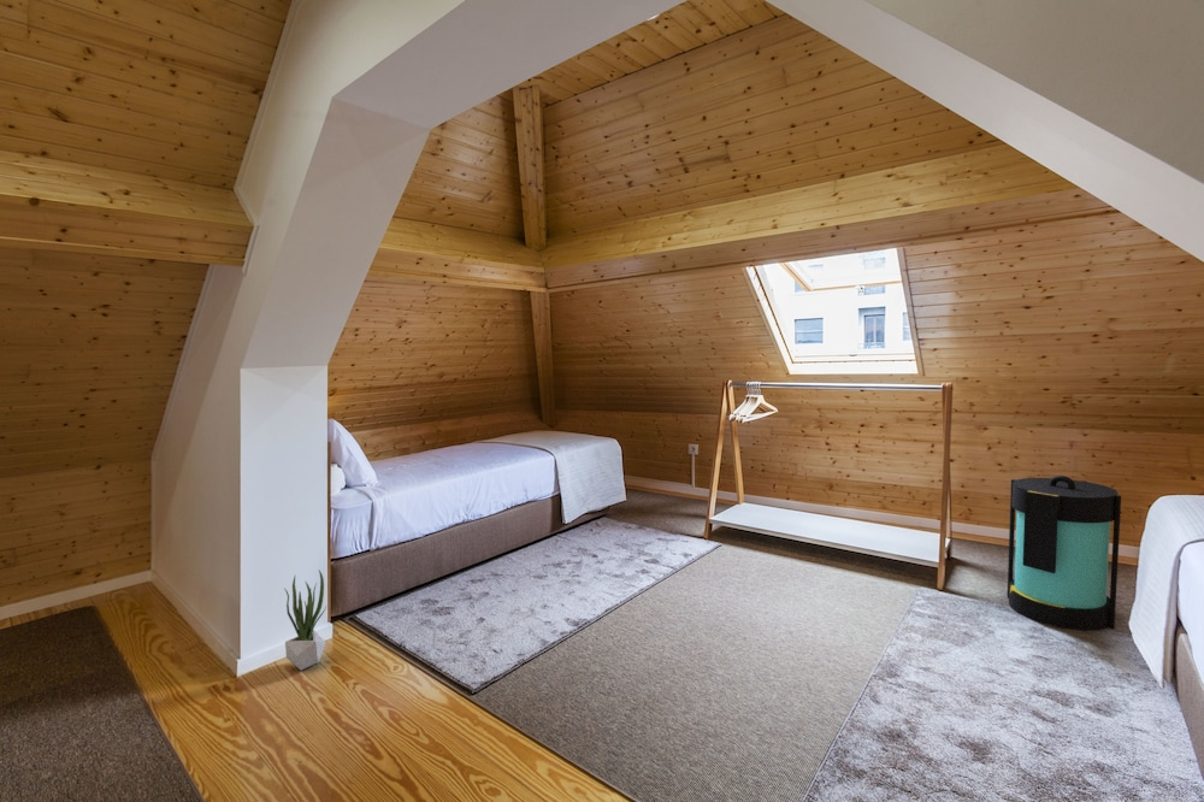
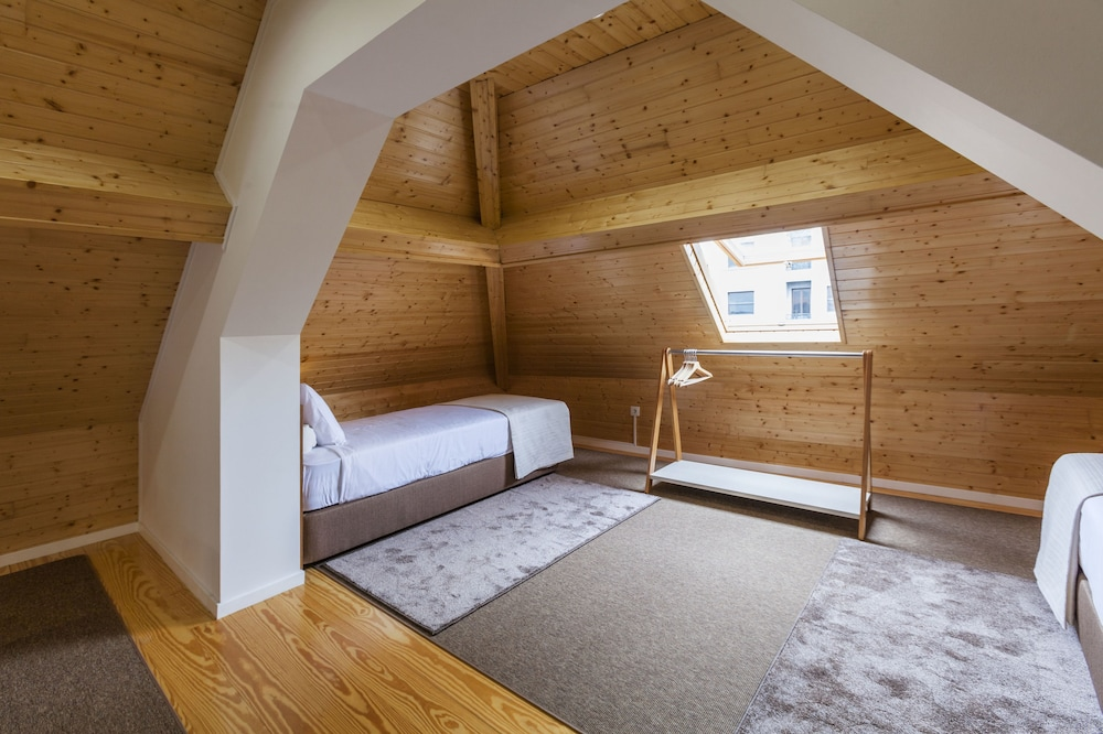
- potted plant (307, 619)
- lantern (1060, 544)
